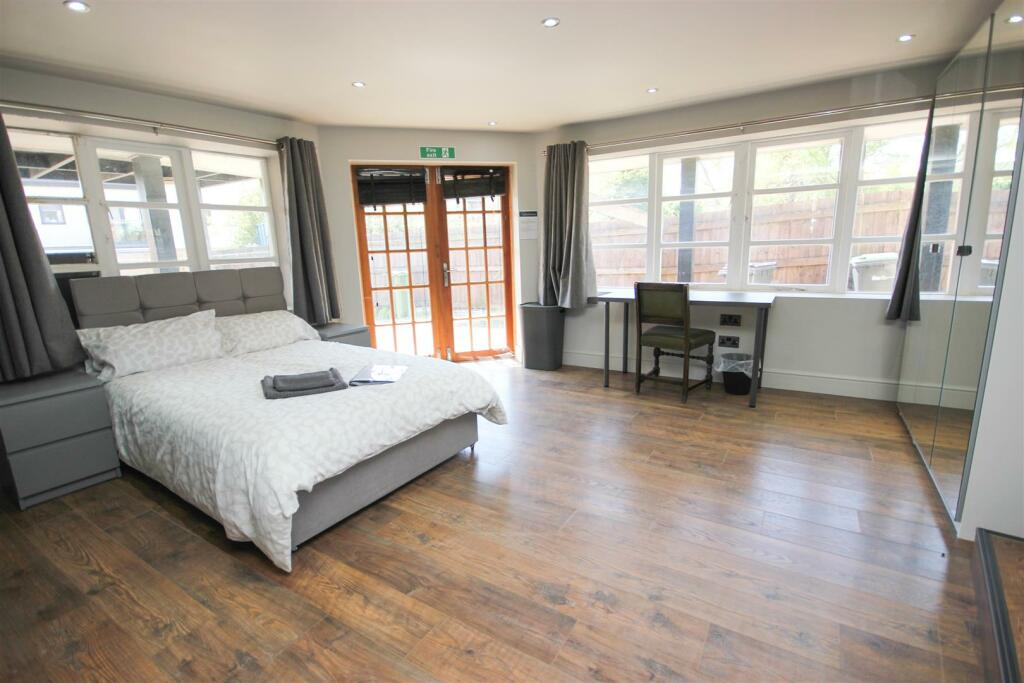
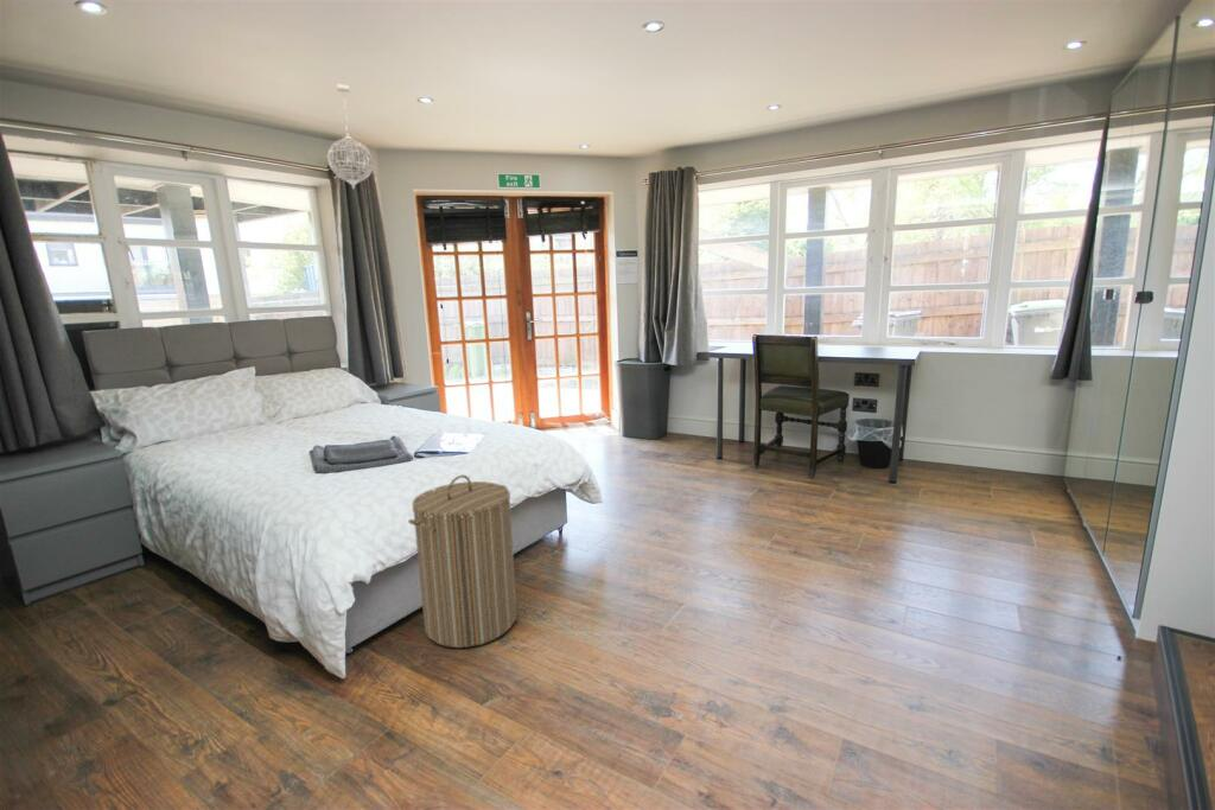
+ pendant light (348, 138)
+ laundry hamper (466, 549)
